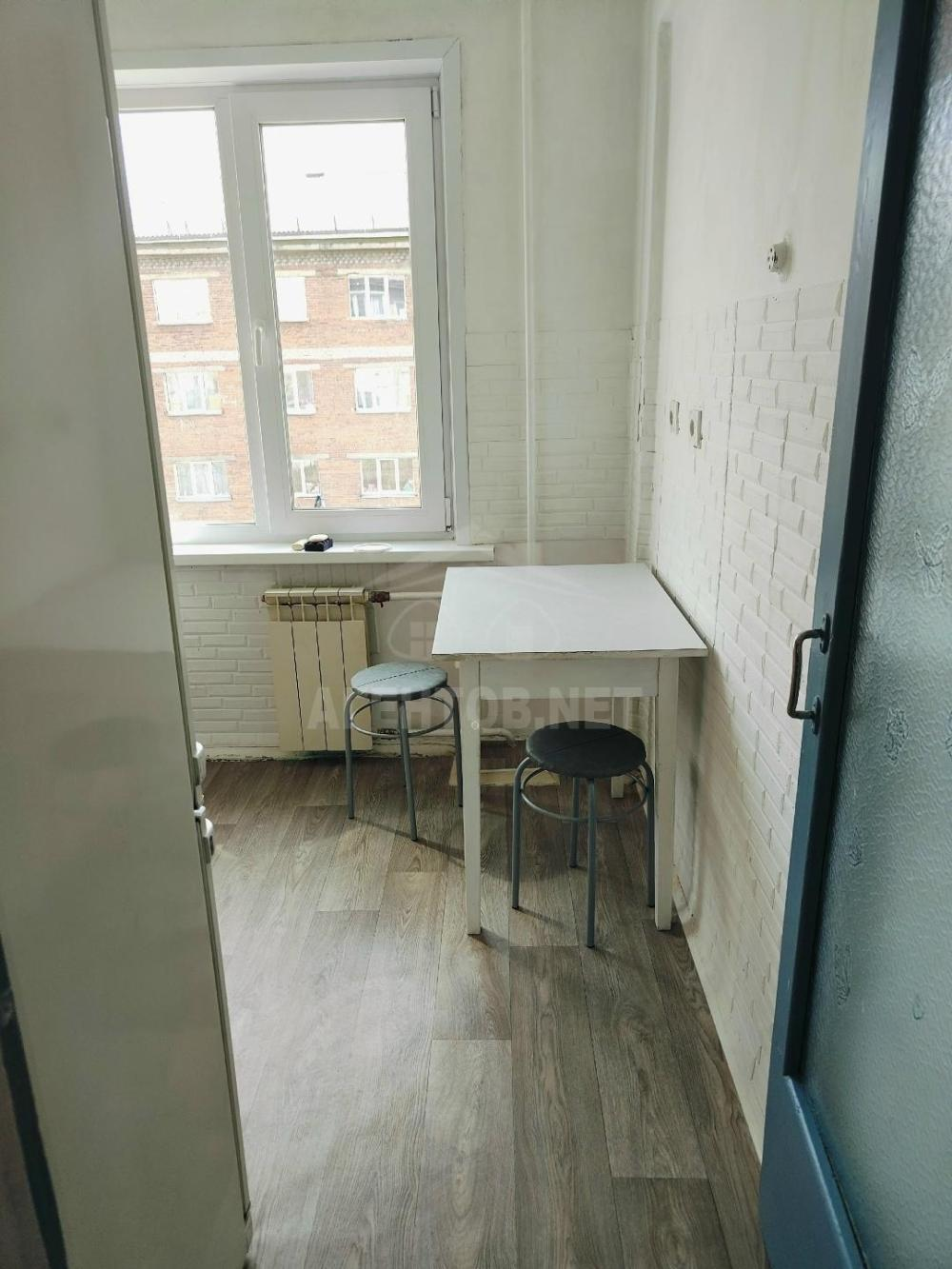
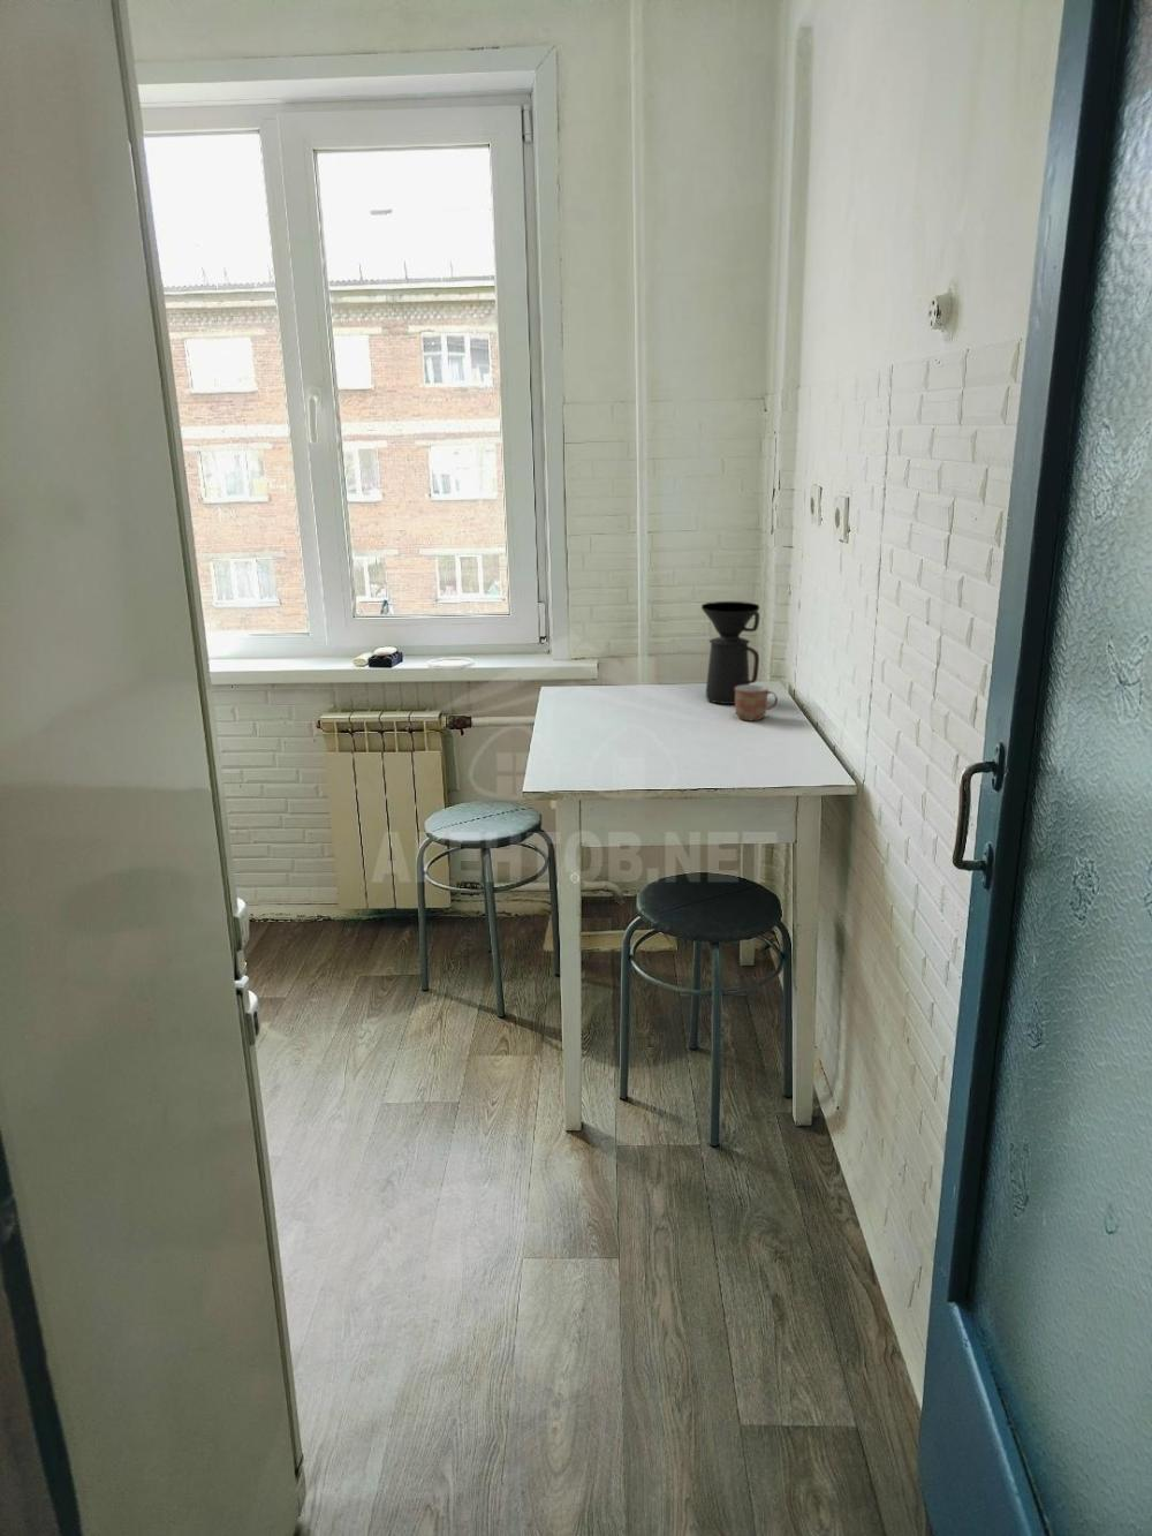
+ mug (756, 702)
+ coffee maker (728, 652)
